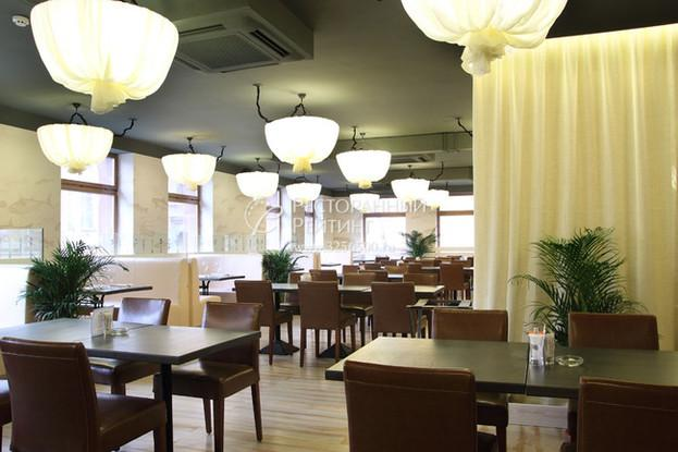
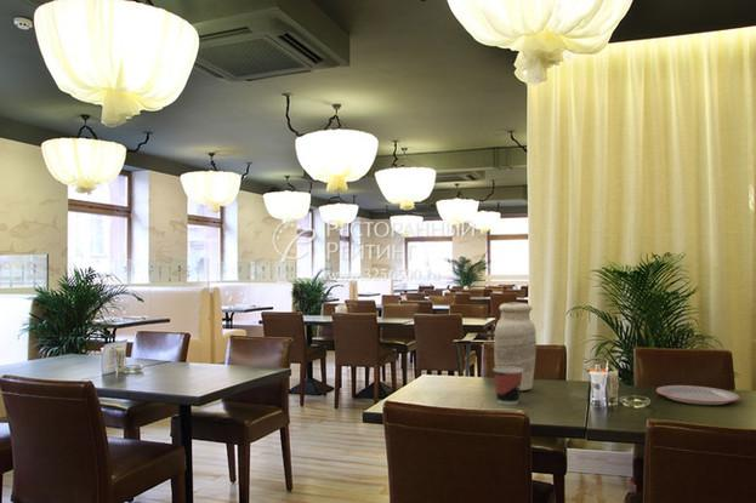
+ plate (697, 395)
+ vase (515, 345)
+ cup (507, 385)
